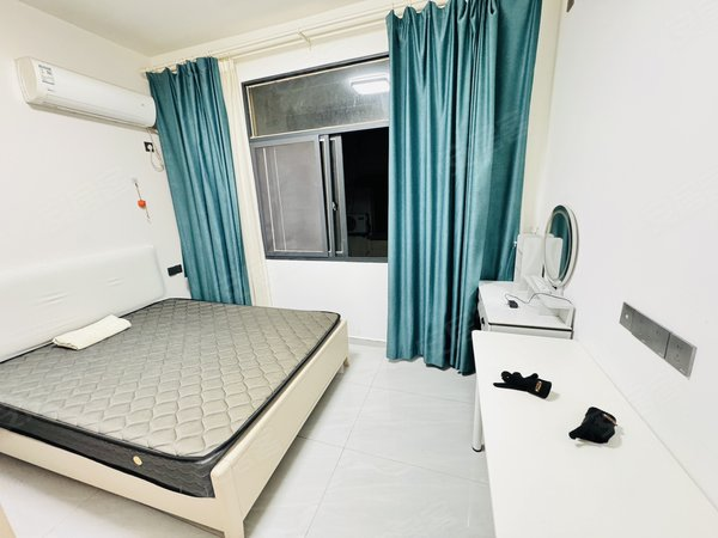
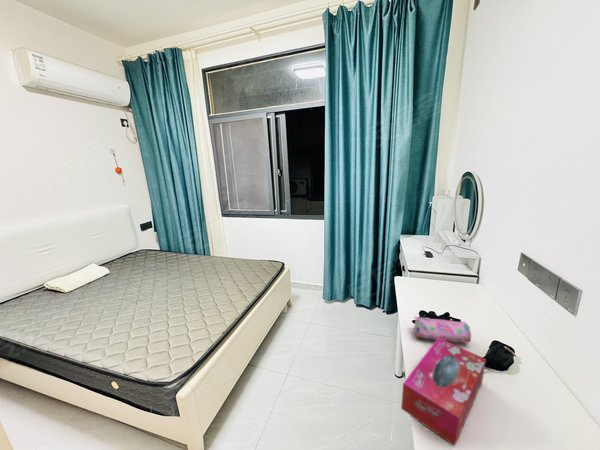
+ pencil case (440, 329)
+ tissue box (445, 382)
